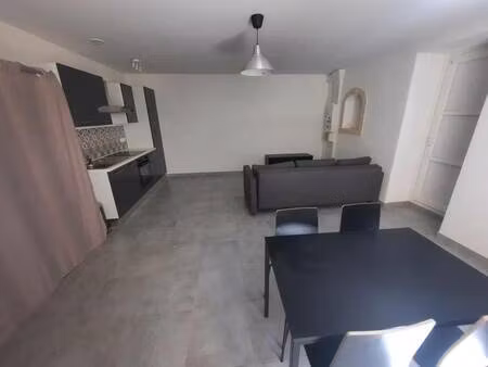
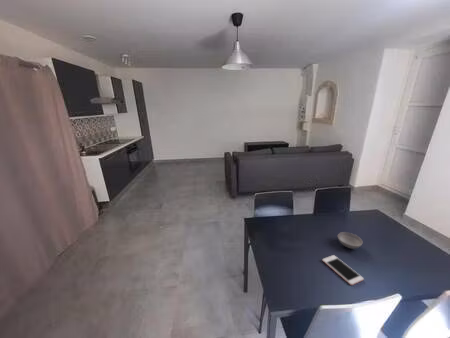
+ cell phone (341, 268)
+ bowl (349, 241)
